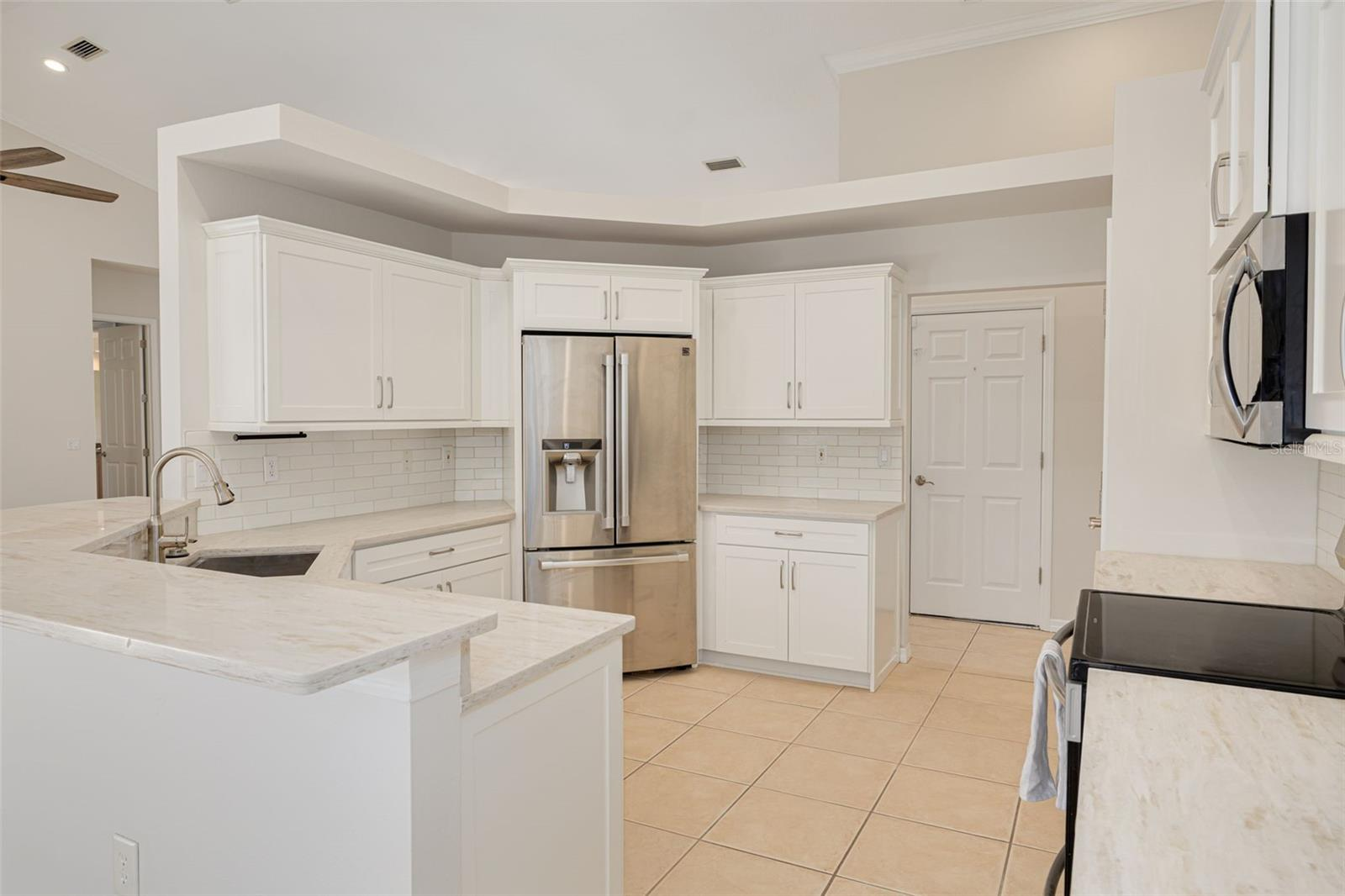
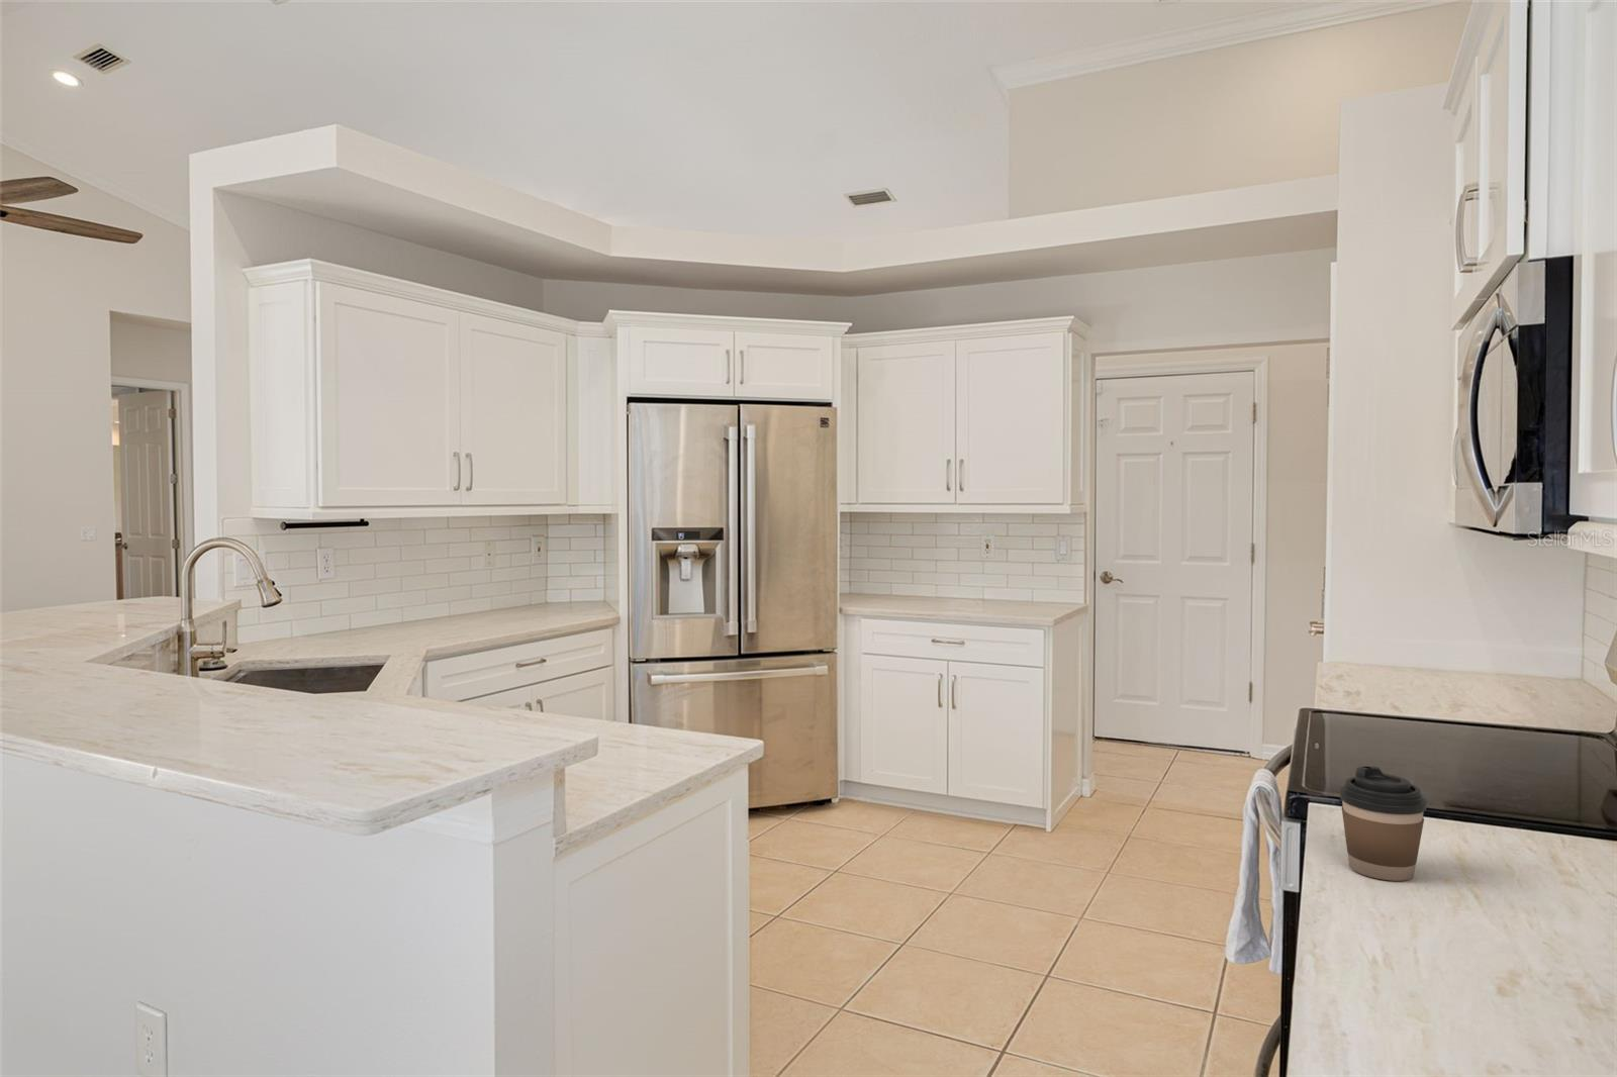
+ coffee cup (1381, 821)
